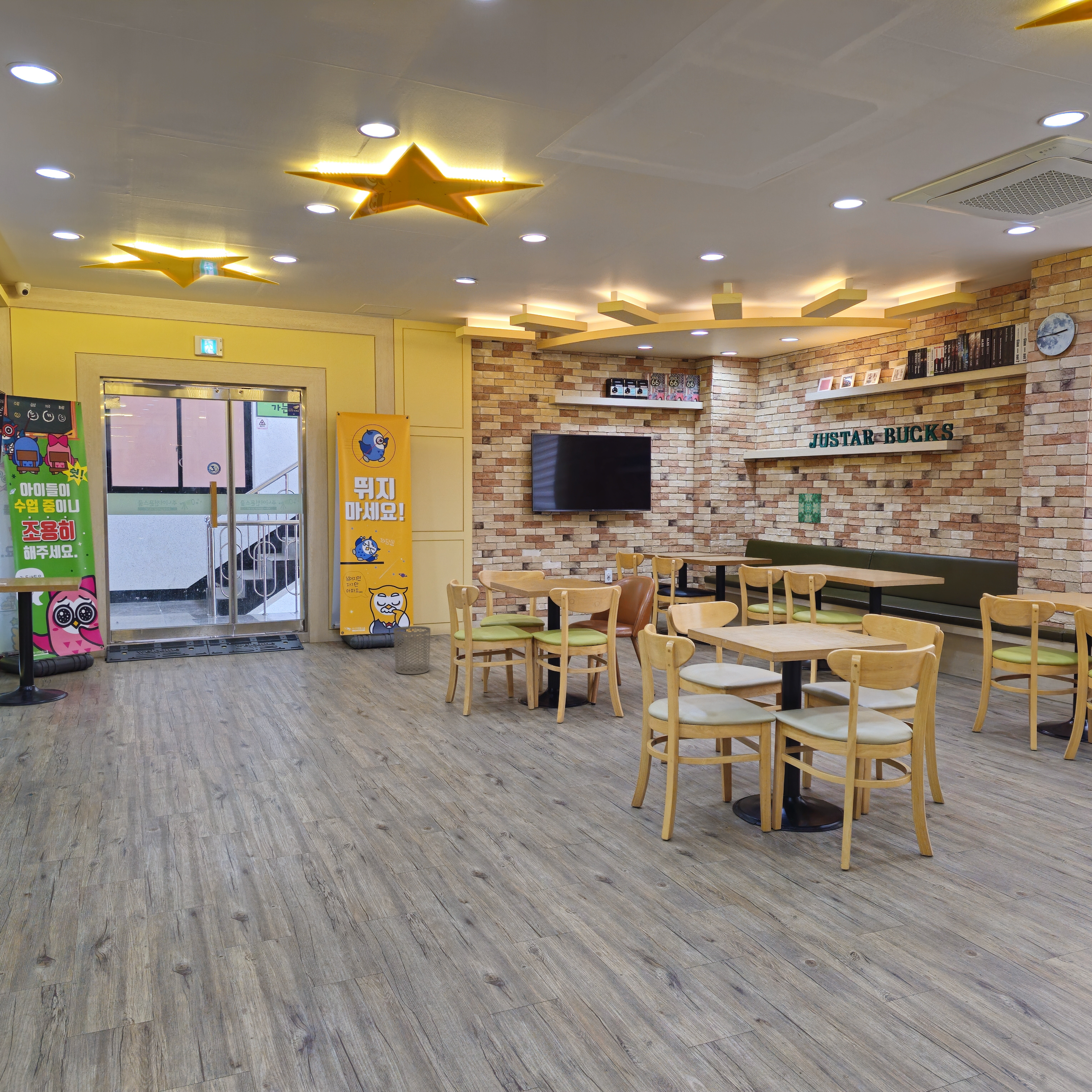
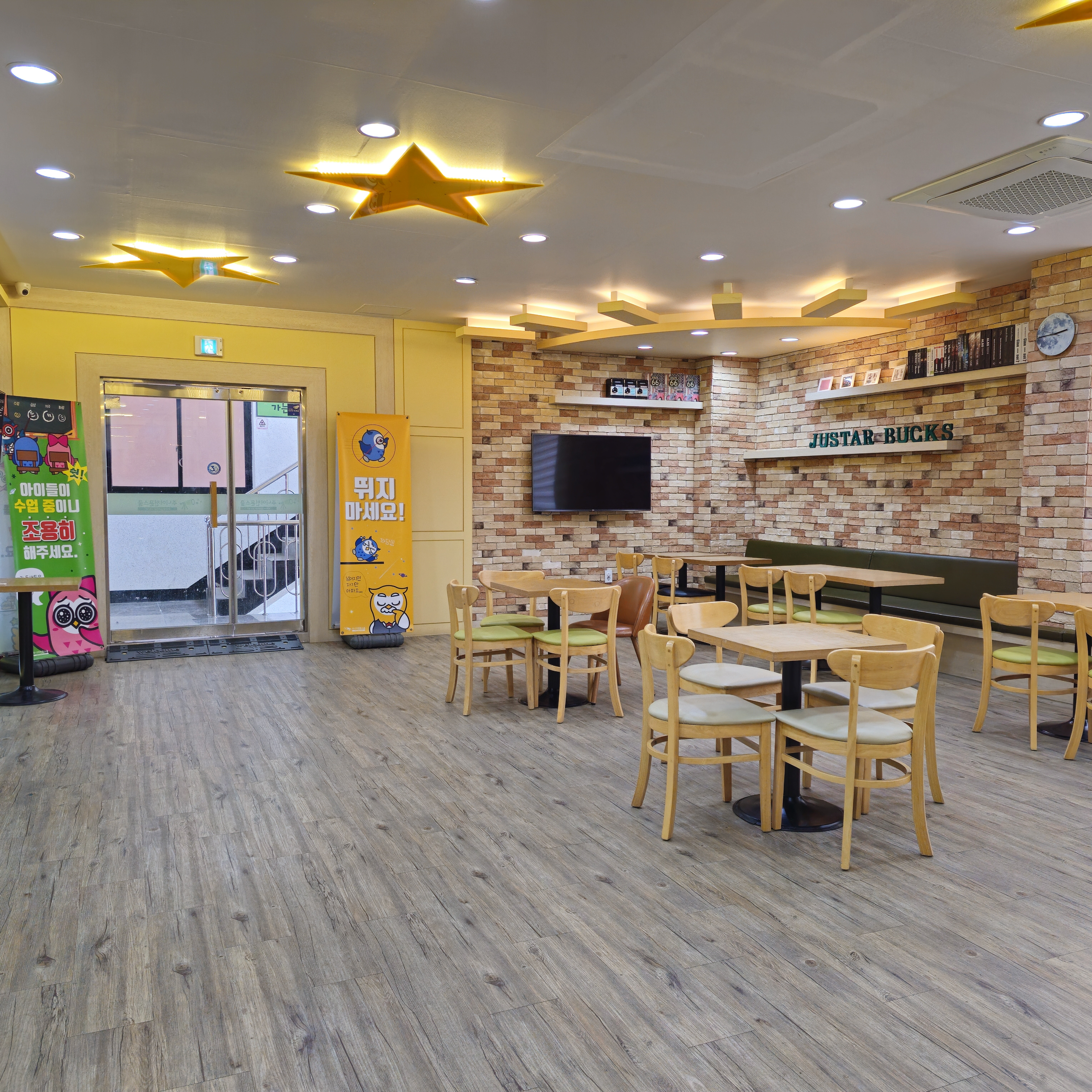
- wall art (809, 508)
- waste bin (412, 650)
